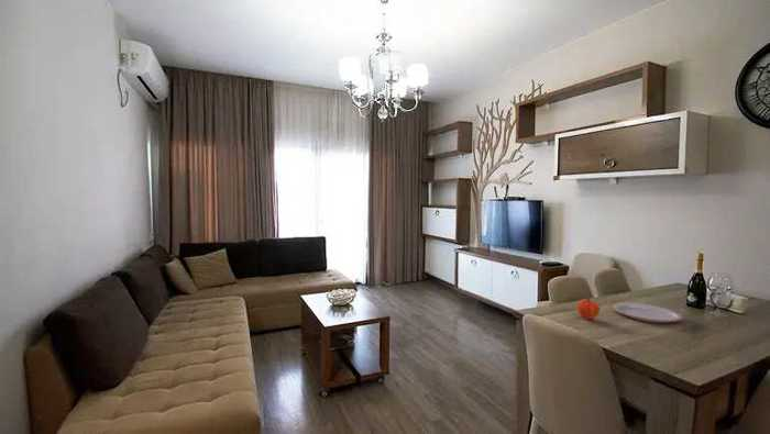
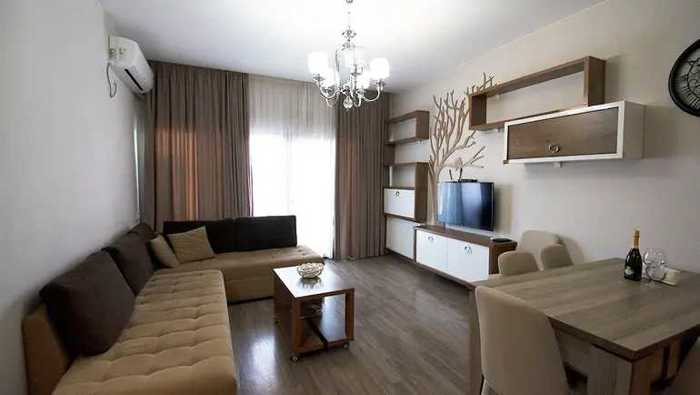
- fruit (587, 308)
- plate (646, 313)
